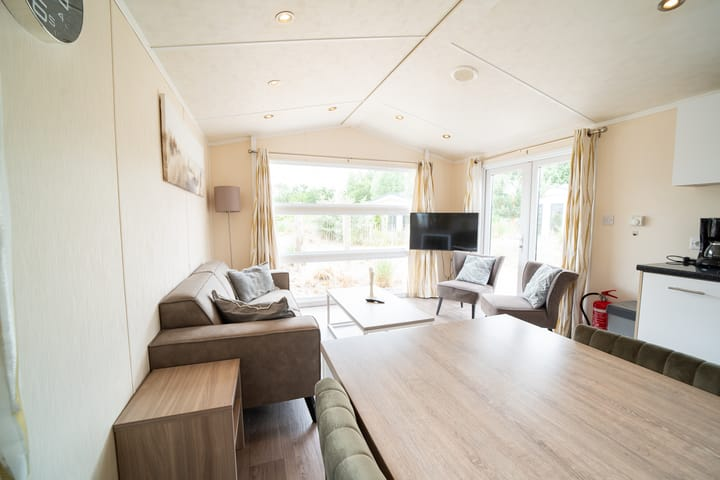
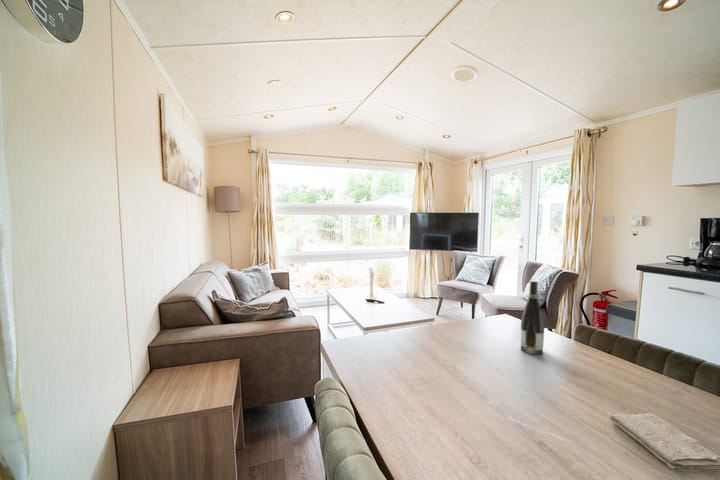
+ wine bottle (532, 316)
+ washcloth (660, 438)
